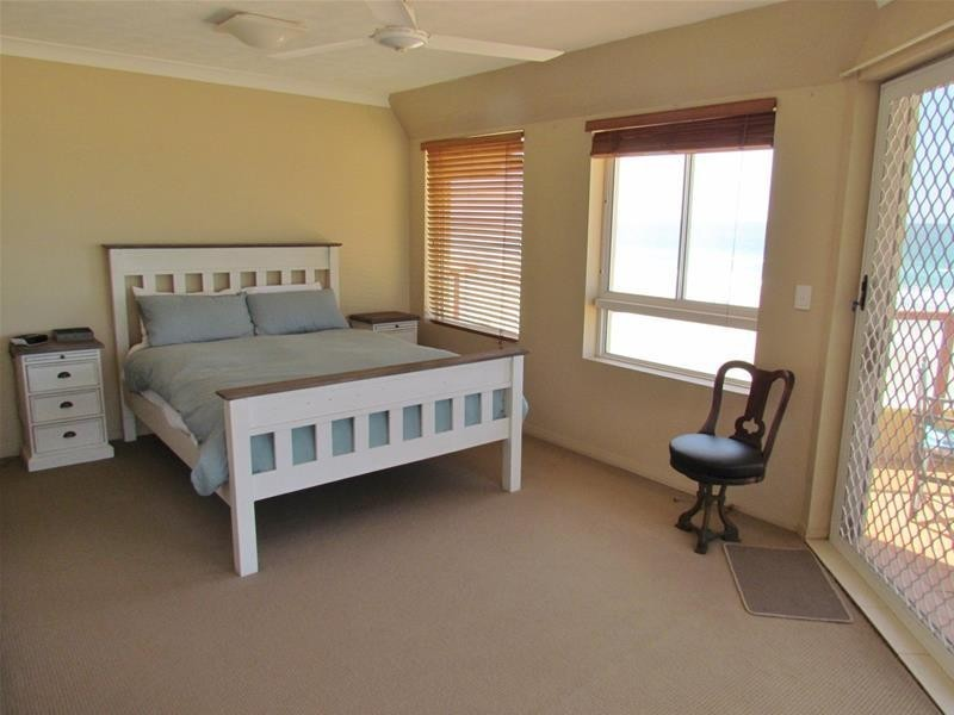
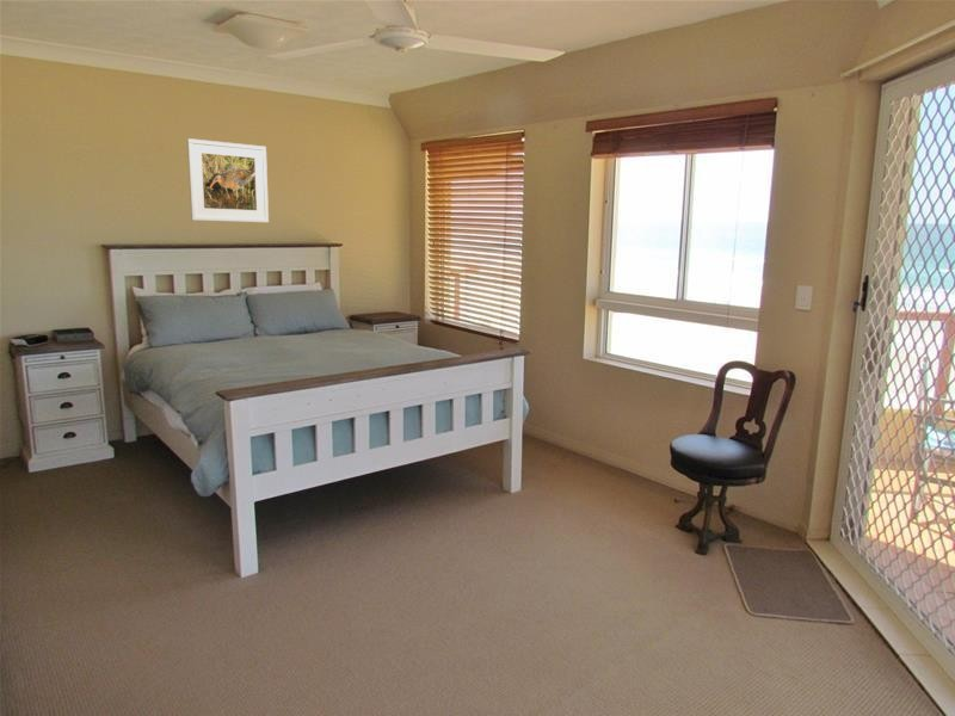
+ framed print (229, 181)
